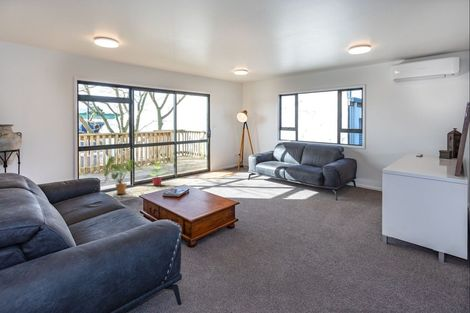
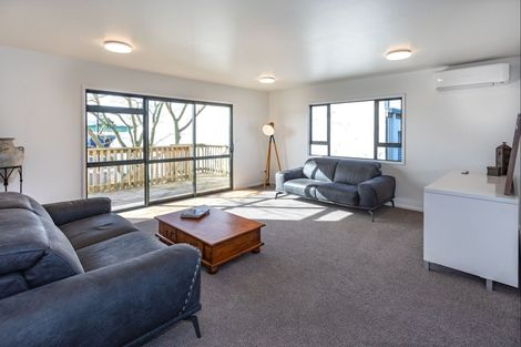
- house plant (121, 174)
- potted plant (157, 171)
